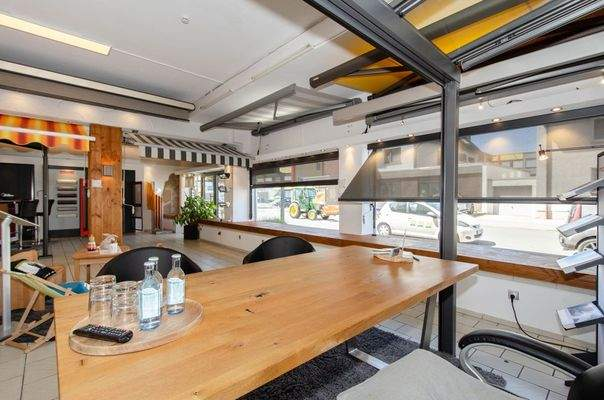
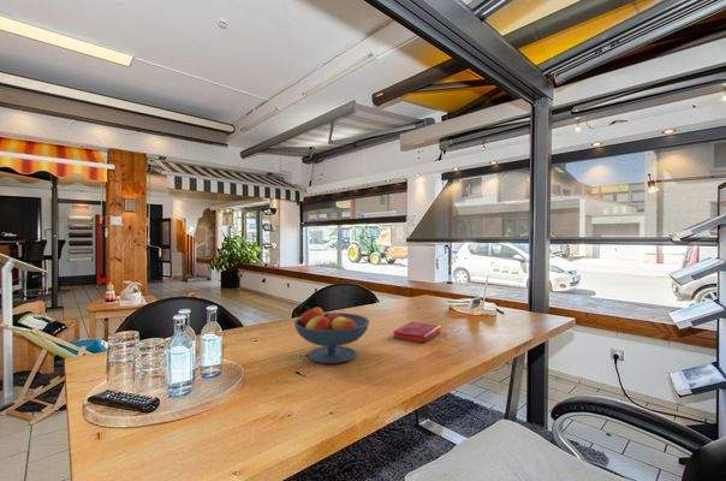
+ hardback book (417, 331)
+ fruit bowl (332, 332)
